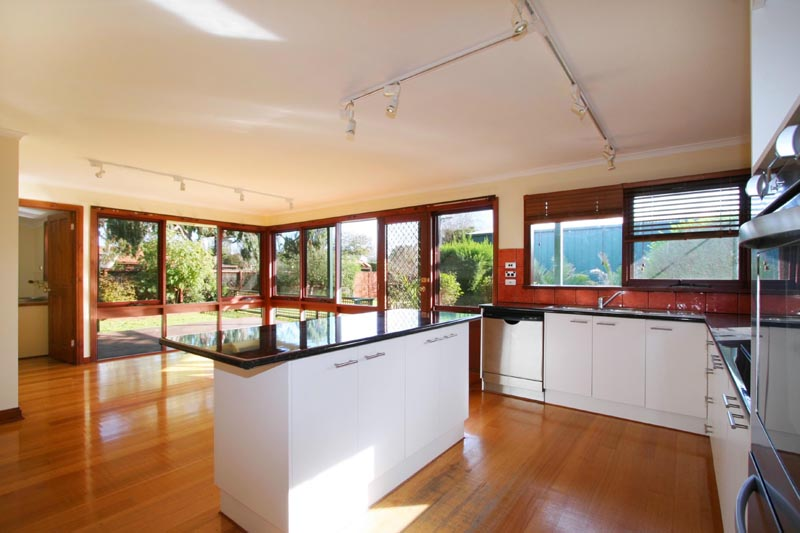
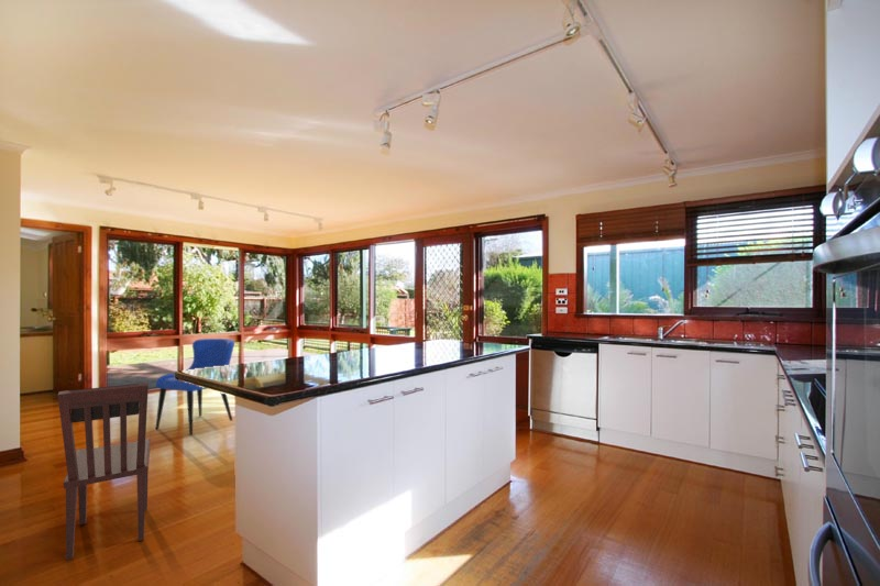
+ dining chair (110, 456)
+ dining chair (195, 385)
